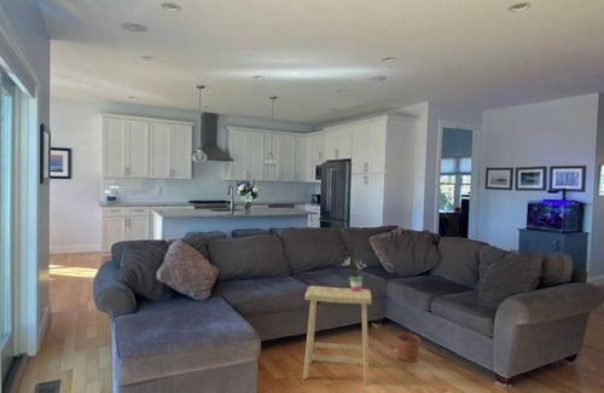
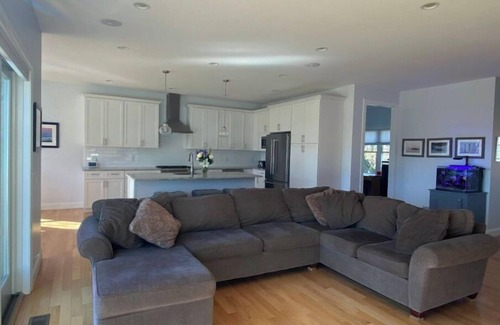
- potted plant (356, 270)
- plant pot (407, 342)
- stool (336, 343)
